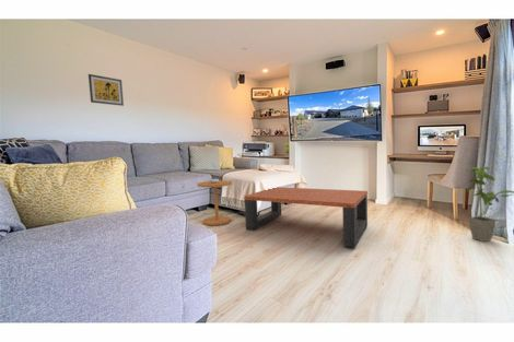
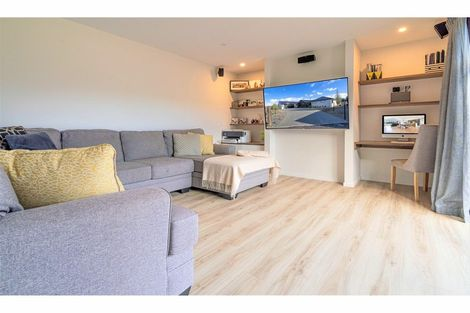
- house plant (486, 204)
- side table (215, 200)
- coffee table (306, 203)
- wall art (106, 90)
